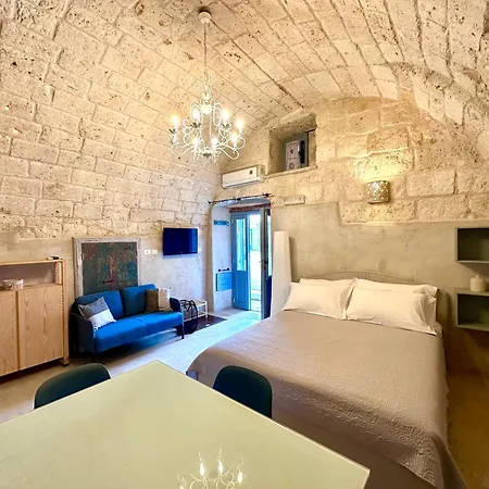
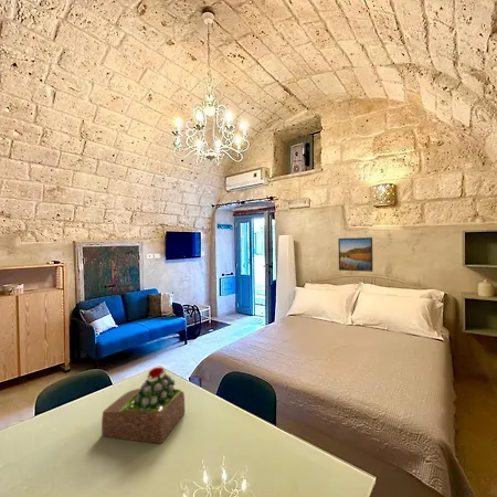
+ succulent plant (144, 395)
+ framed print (355, 254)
